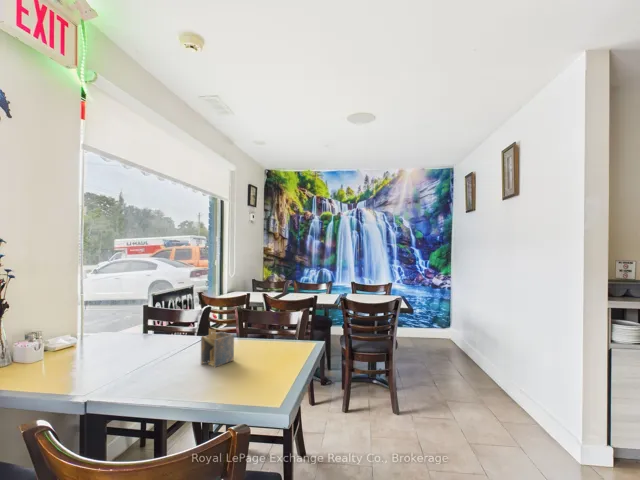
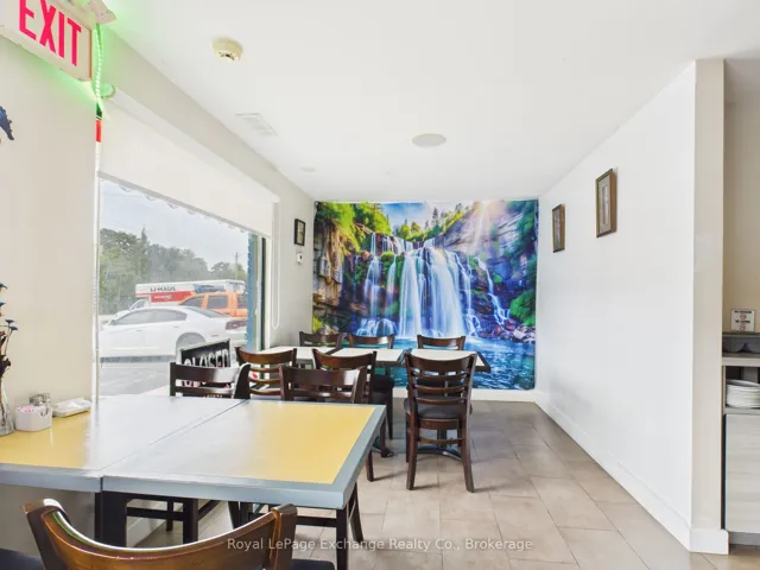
- napkin holder (217, 344)
